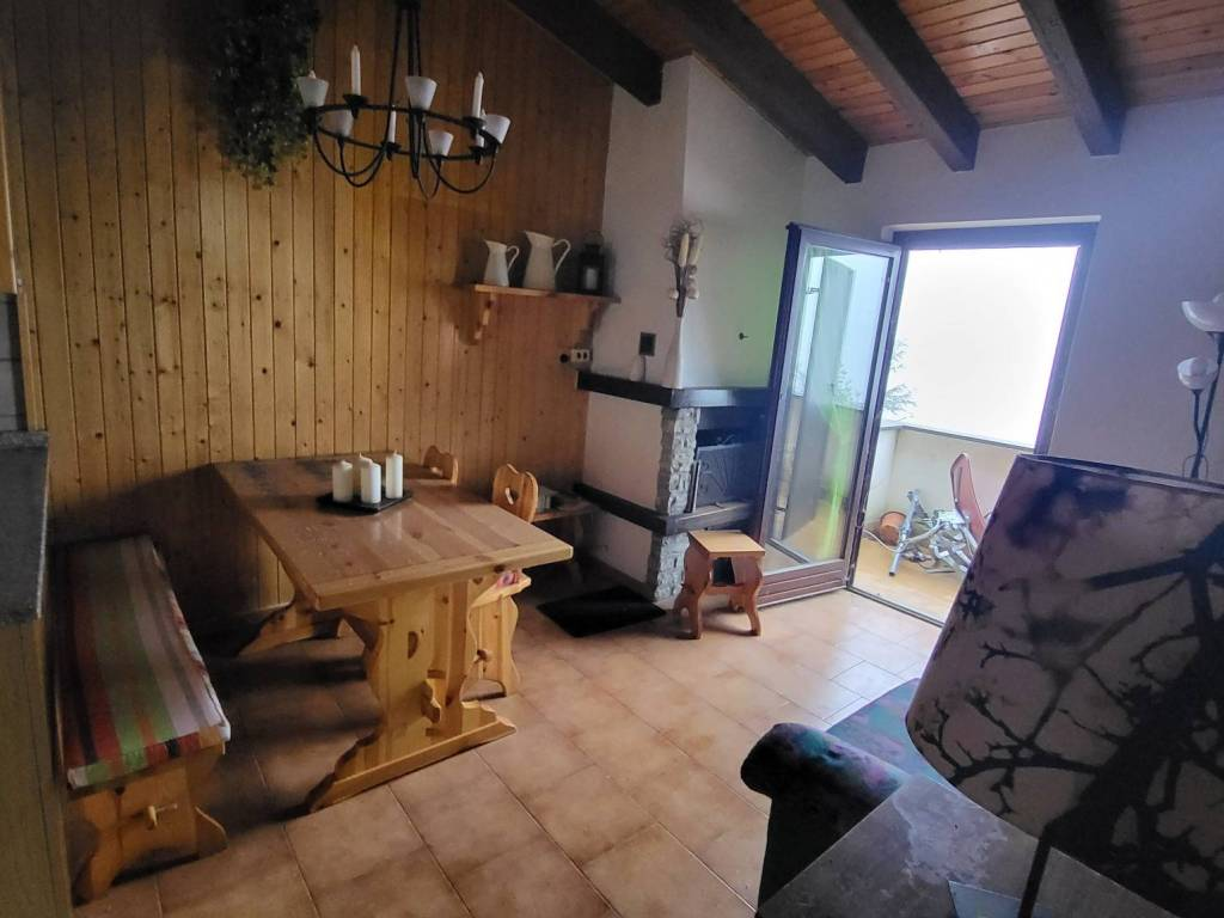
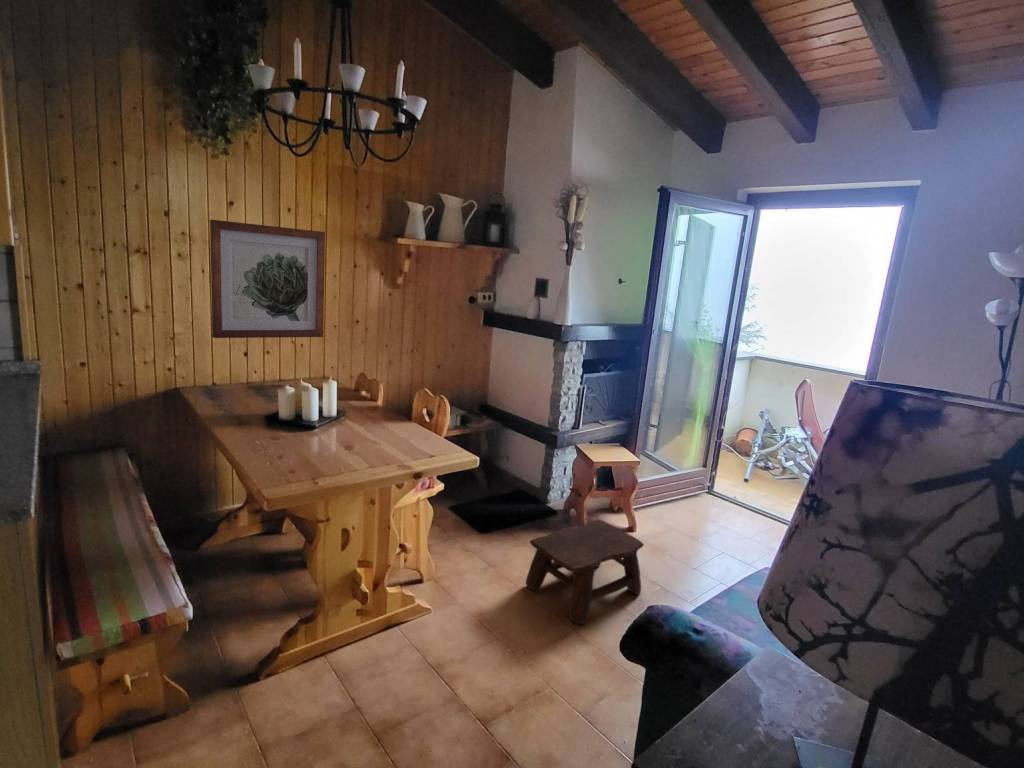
+ stool (588, 566)
+ wall art (270, 282)
